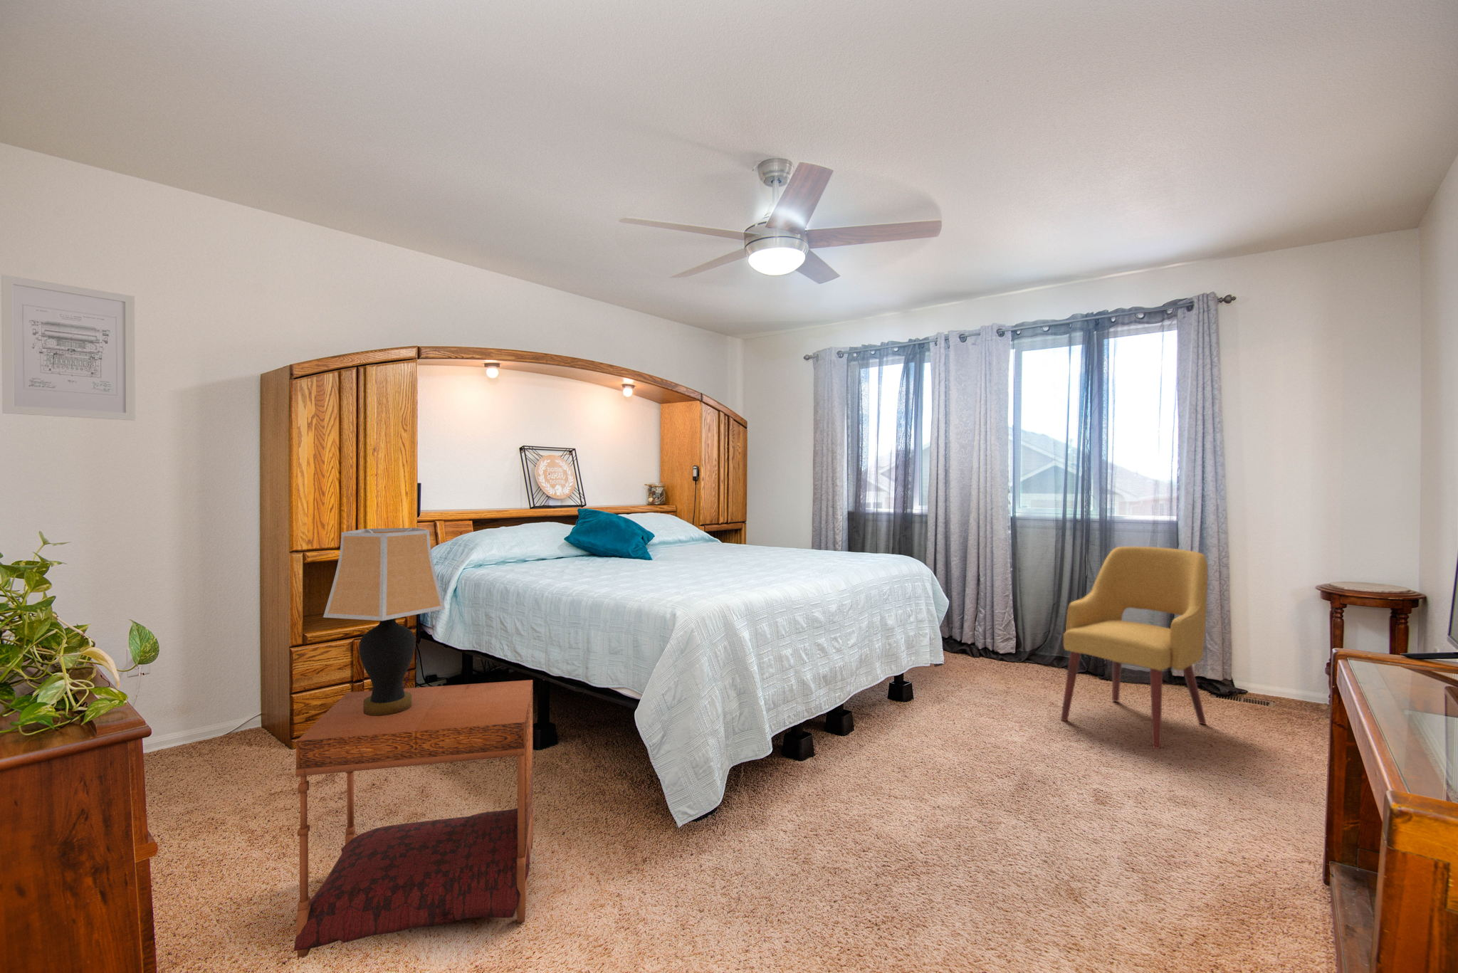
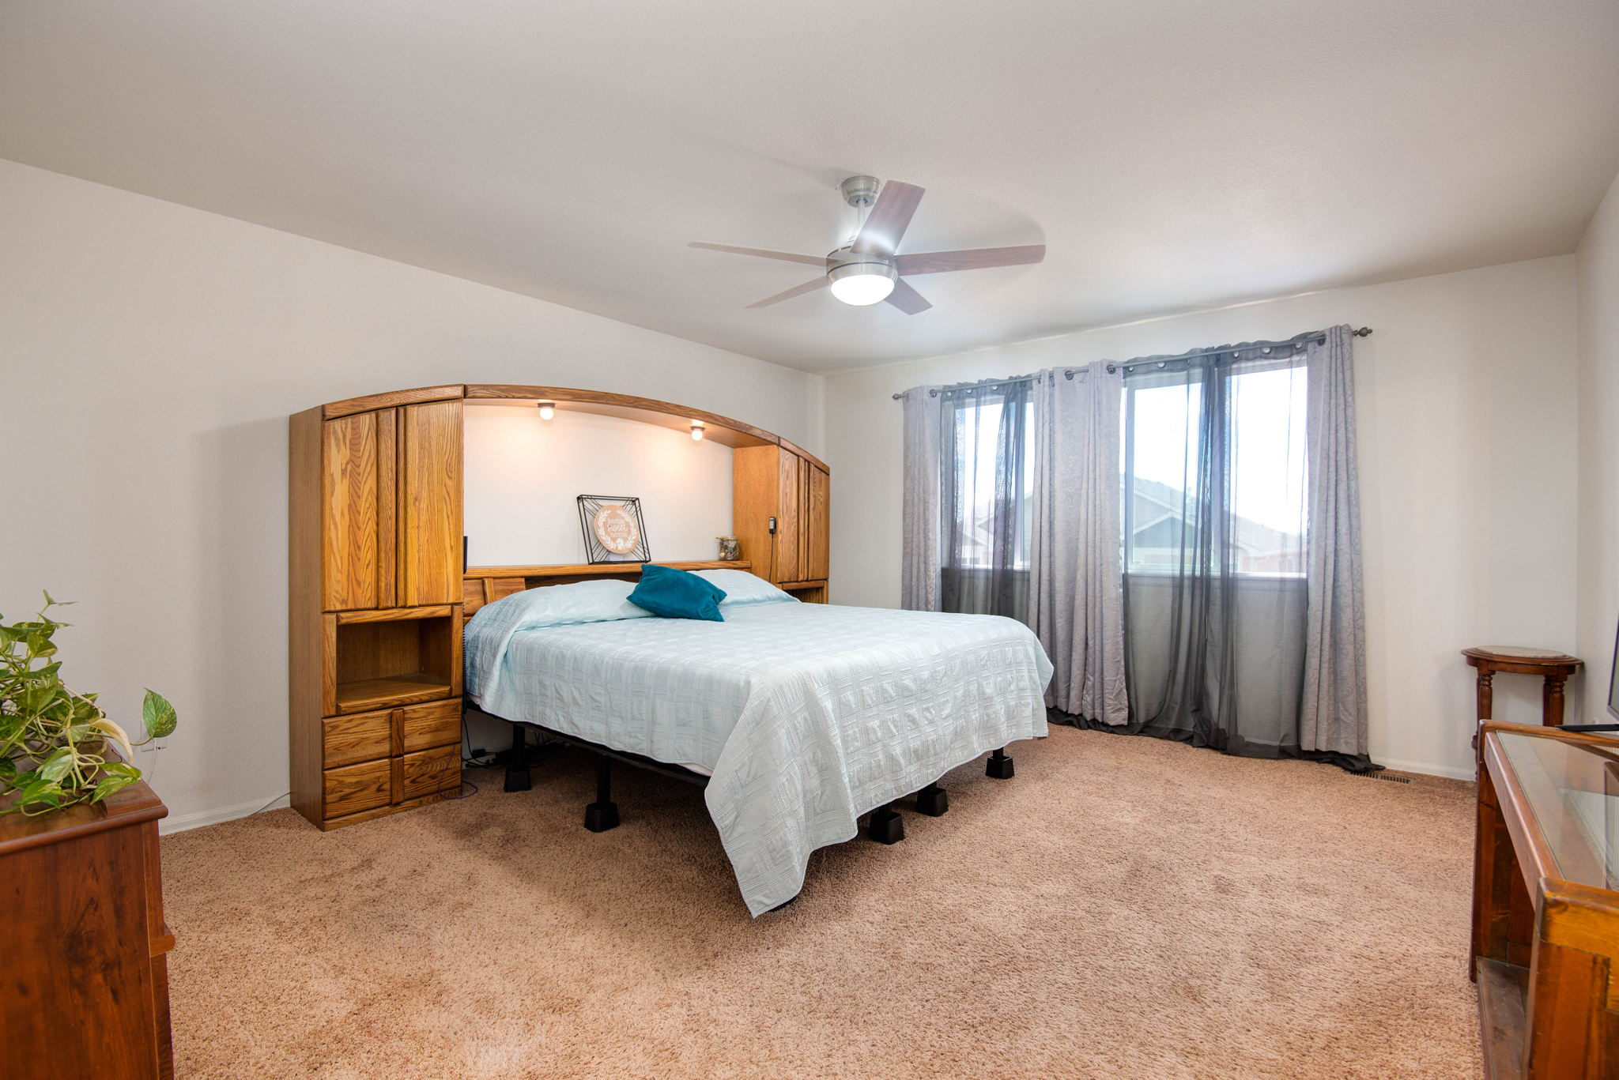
- canopy bed (432, 820)
- table lamp (393, 619)
- wall art (72, 352)
- chair (1137, 635)
